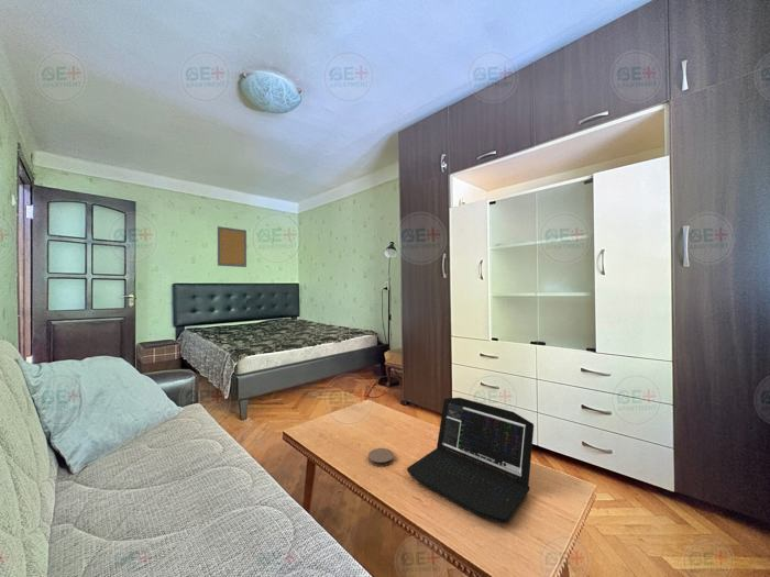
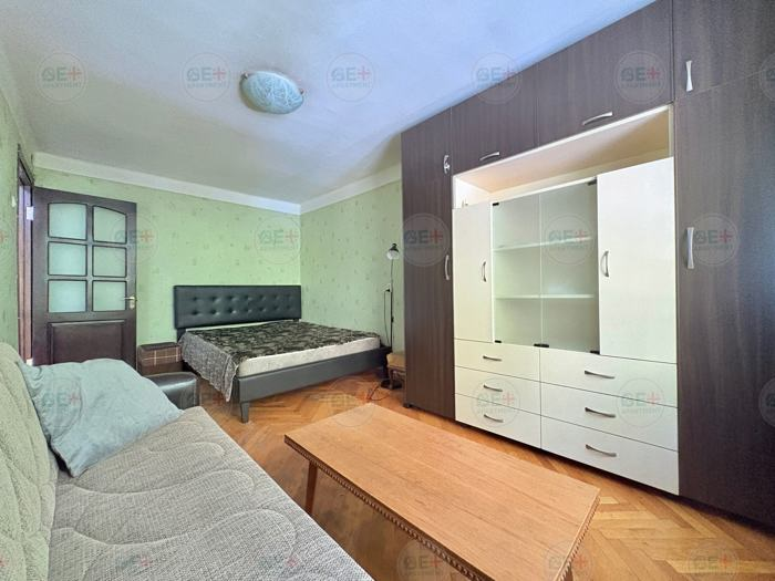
- wall art (232, 247)
- coaster (381, 456)
- laptop (468, 447)
